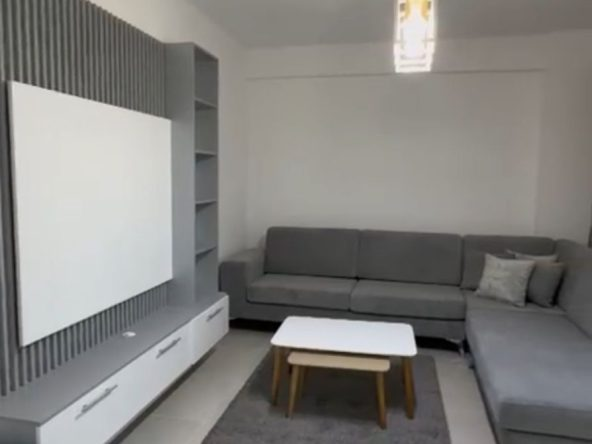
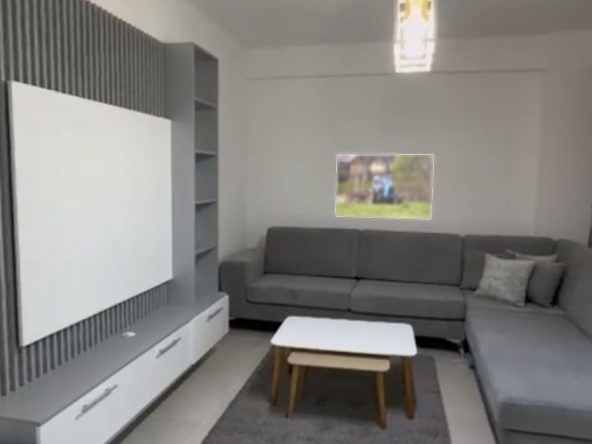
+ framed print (383, 186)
